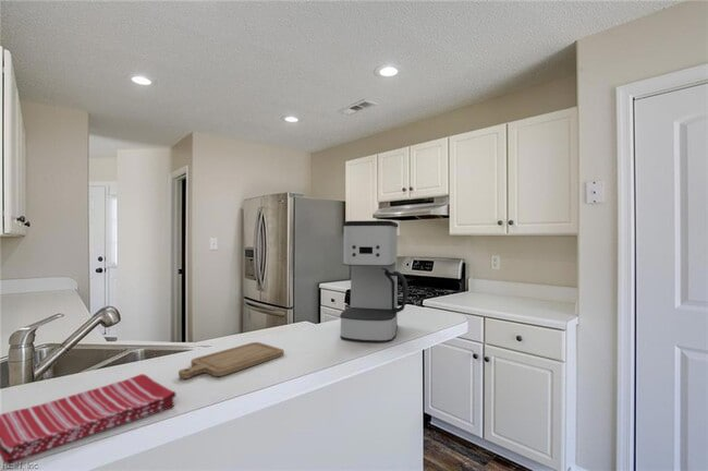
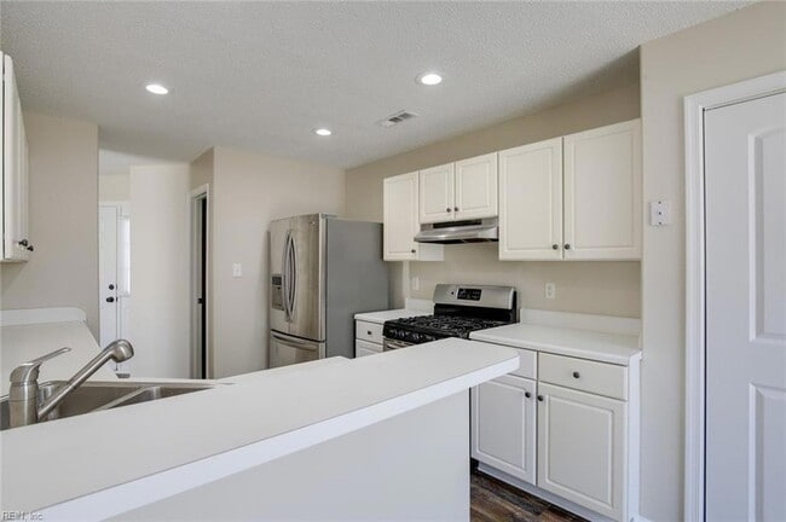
- chopping board (230, 360)
- dish towel (89, 408)
- coffee maker (375, 277)
